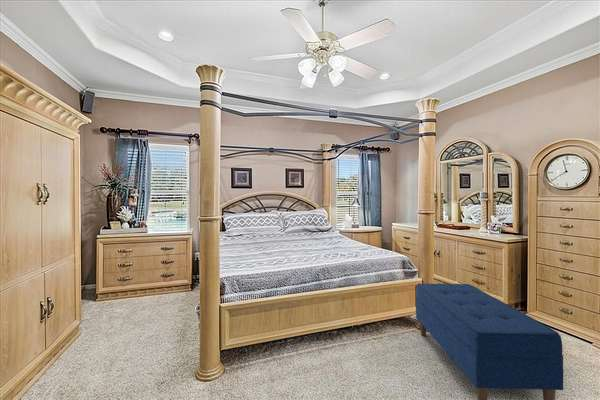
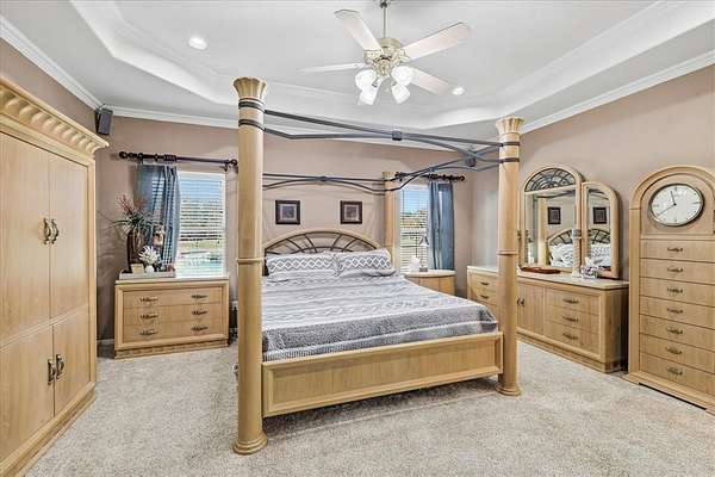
- bench (472, 334)
